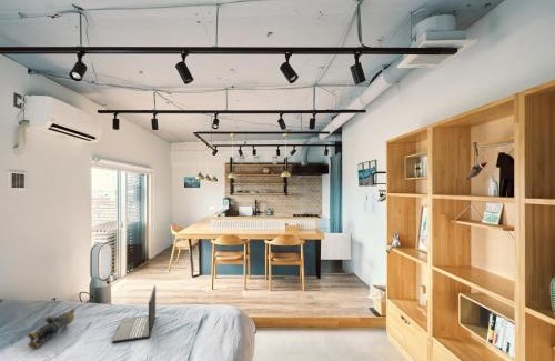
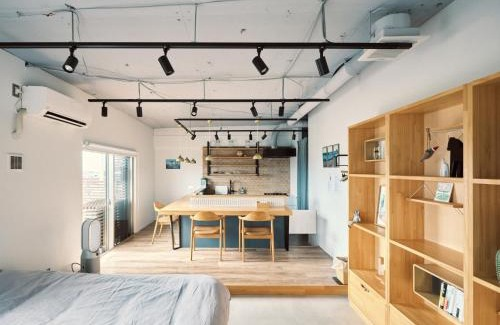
- teddy bear (51, 325)
- laptop (135, 317)
